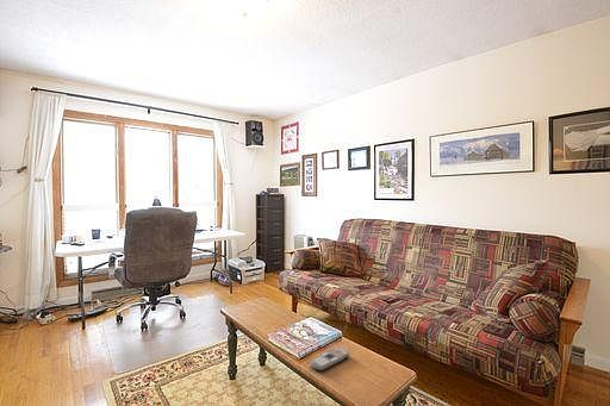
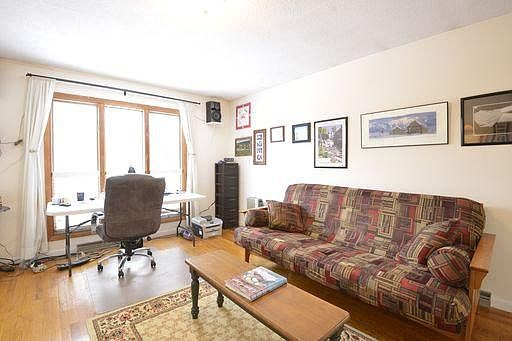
- remote control (329, 358)
